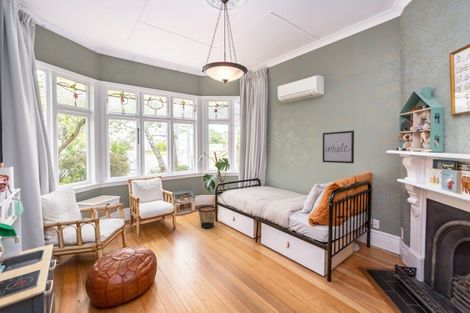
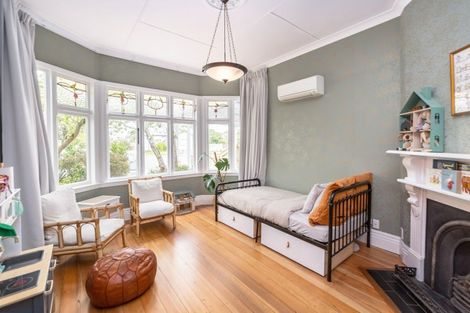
- wastebasket (207, 217)
- wall art (337, 147)
